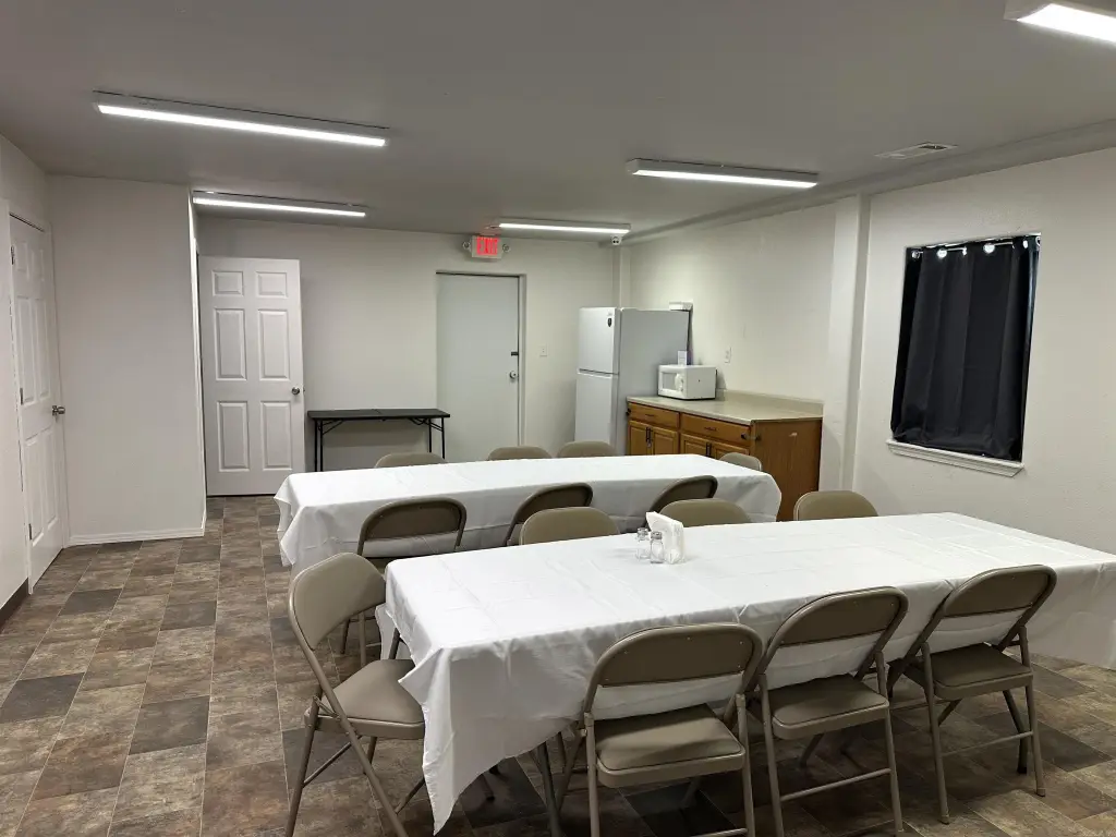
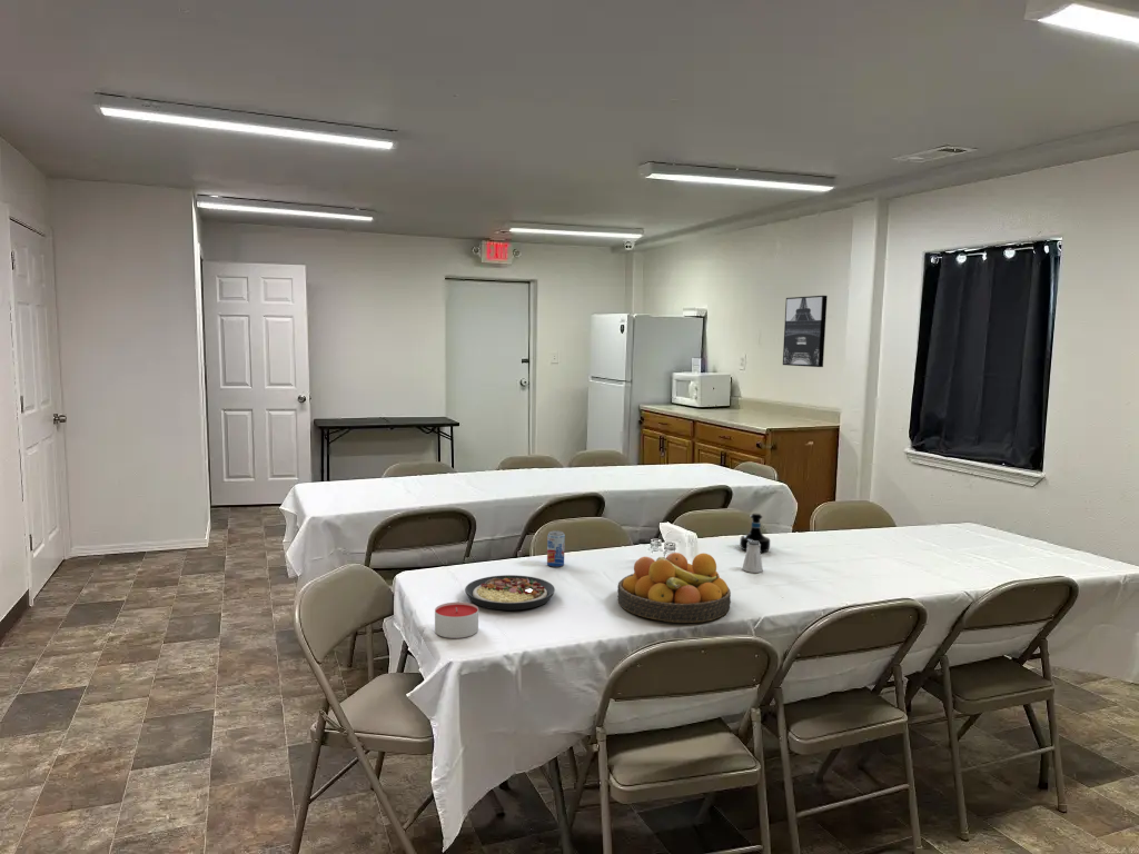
+ fruit bowl (674, 578)
+ tequila bottle (755, 532)
+ wall art (803, 331)
+ candle (456, 618)
+ plate (509, 589)
+ saltshaker (753, 555)
+ beverage can (555, 548)
